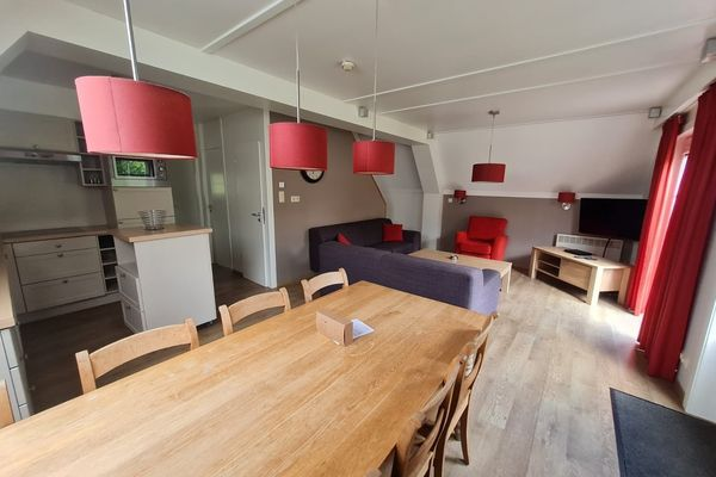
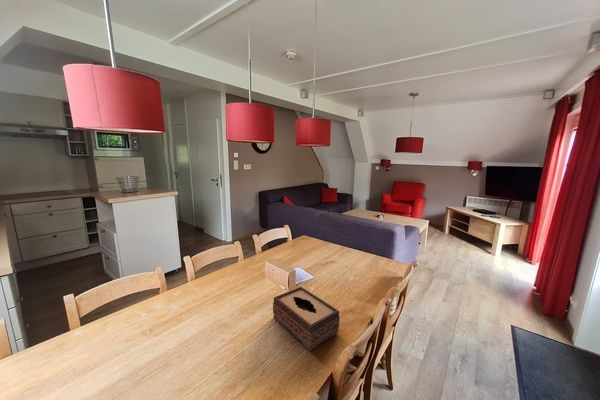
+ tissue box (304, 314)
